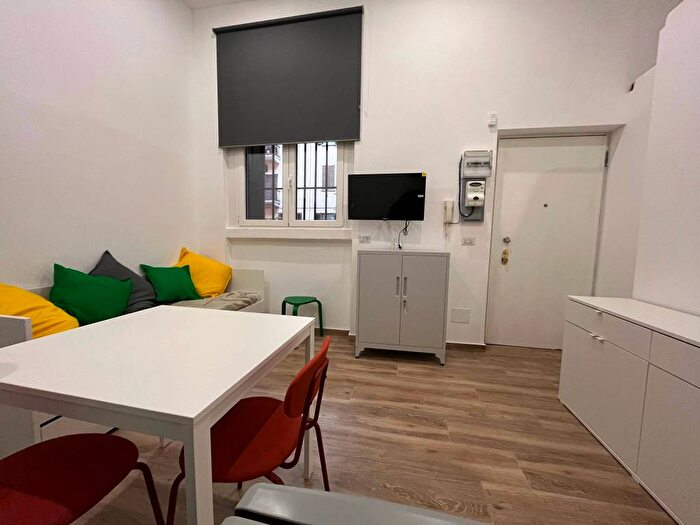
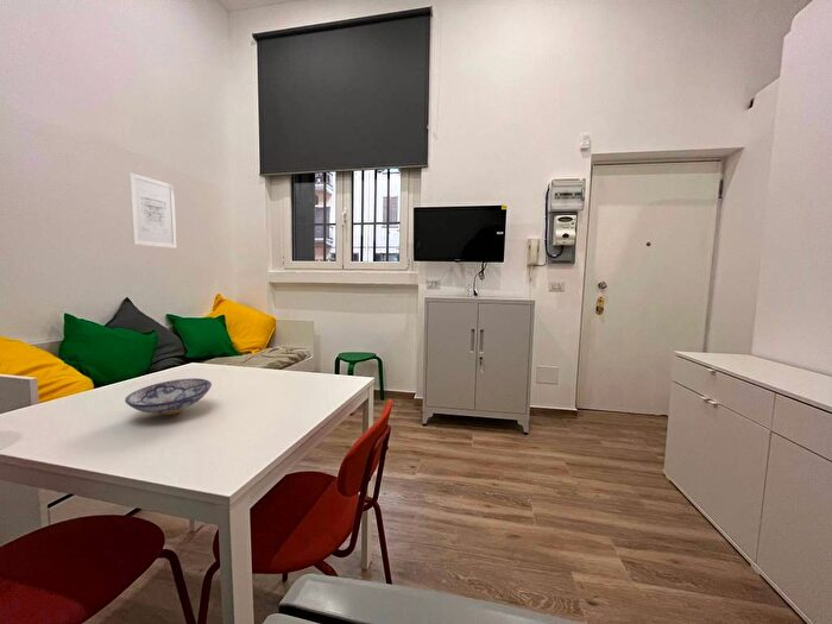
+ wall art (153, 213)
+ bowl (170, 399)
